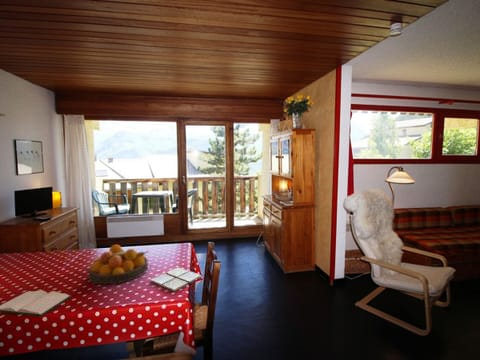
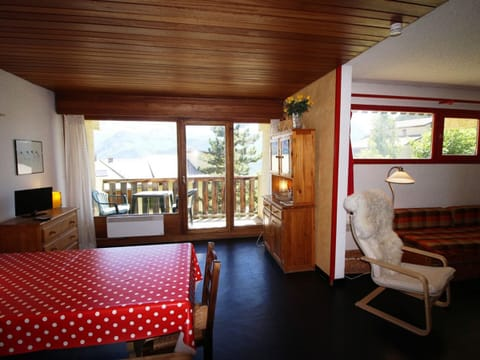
- drink coaster (176, 278)
- fruit bowl (119, 260)
- hardback book (33, 301)
